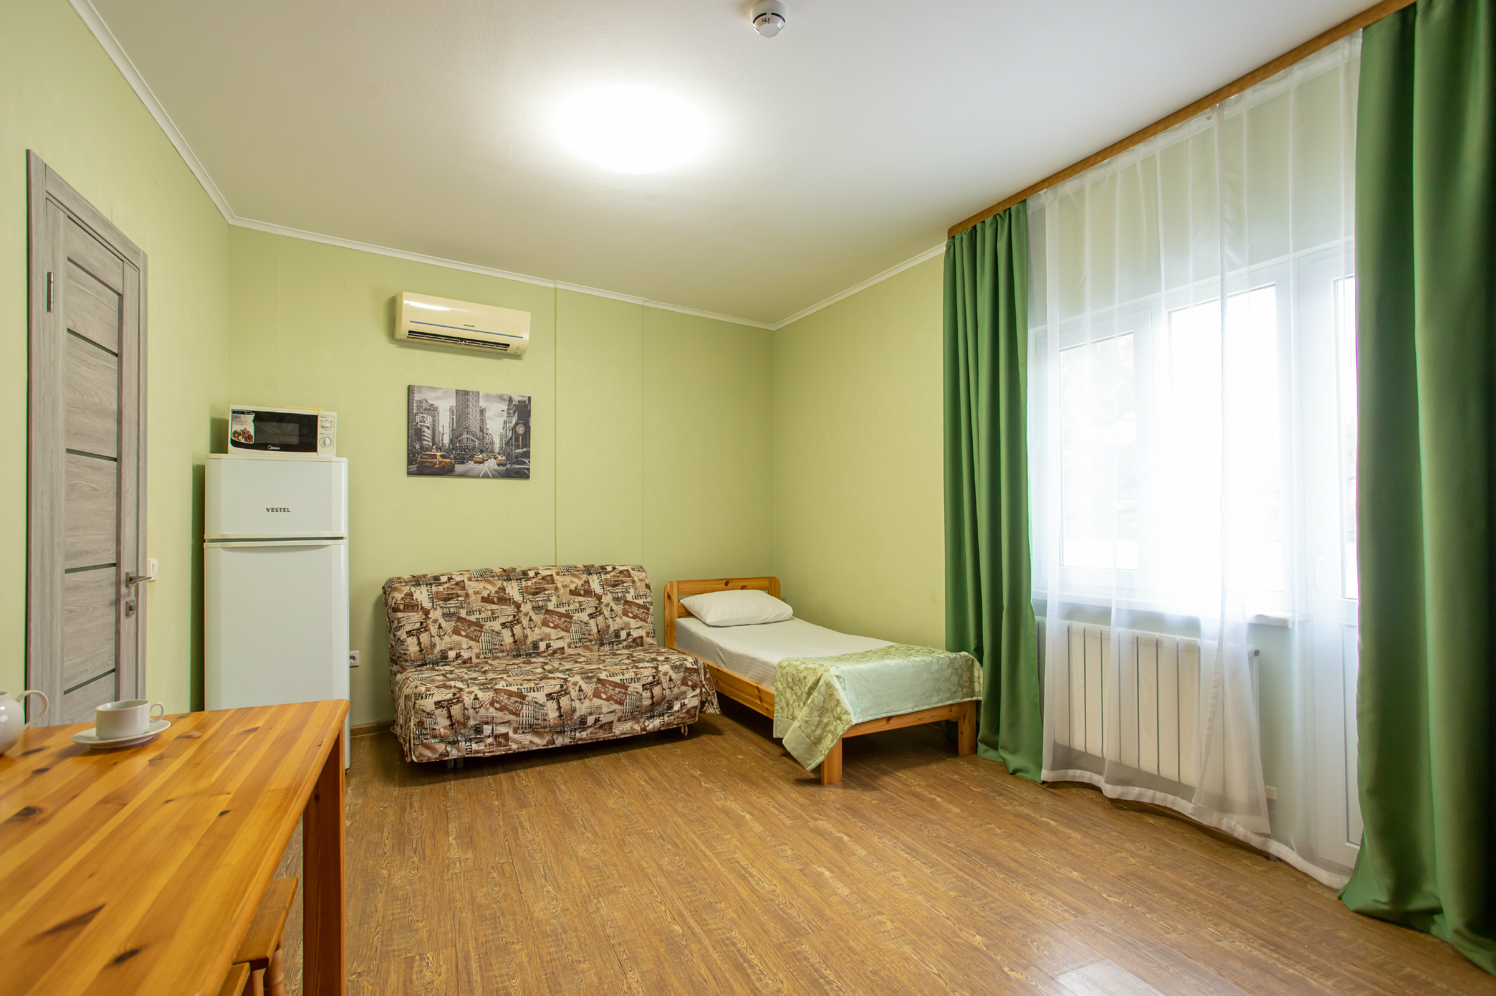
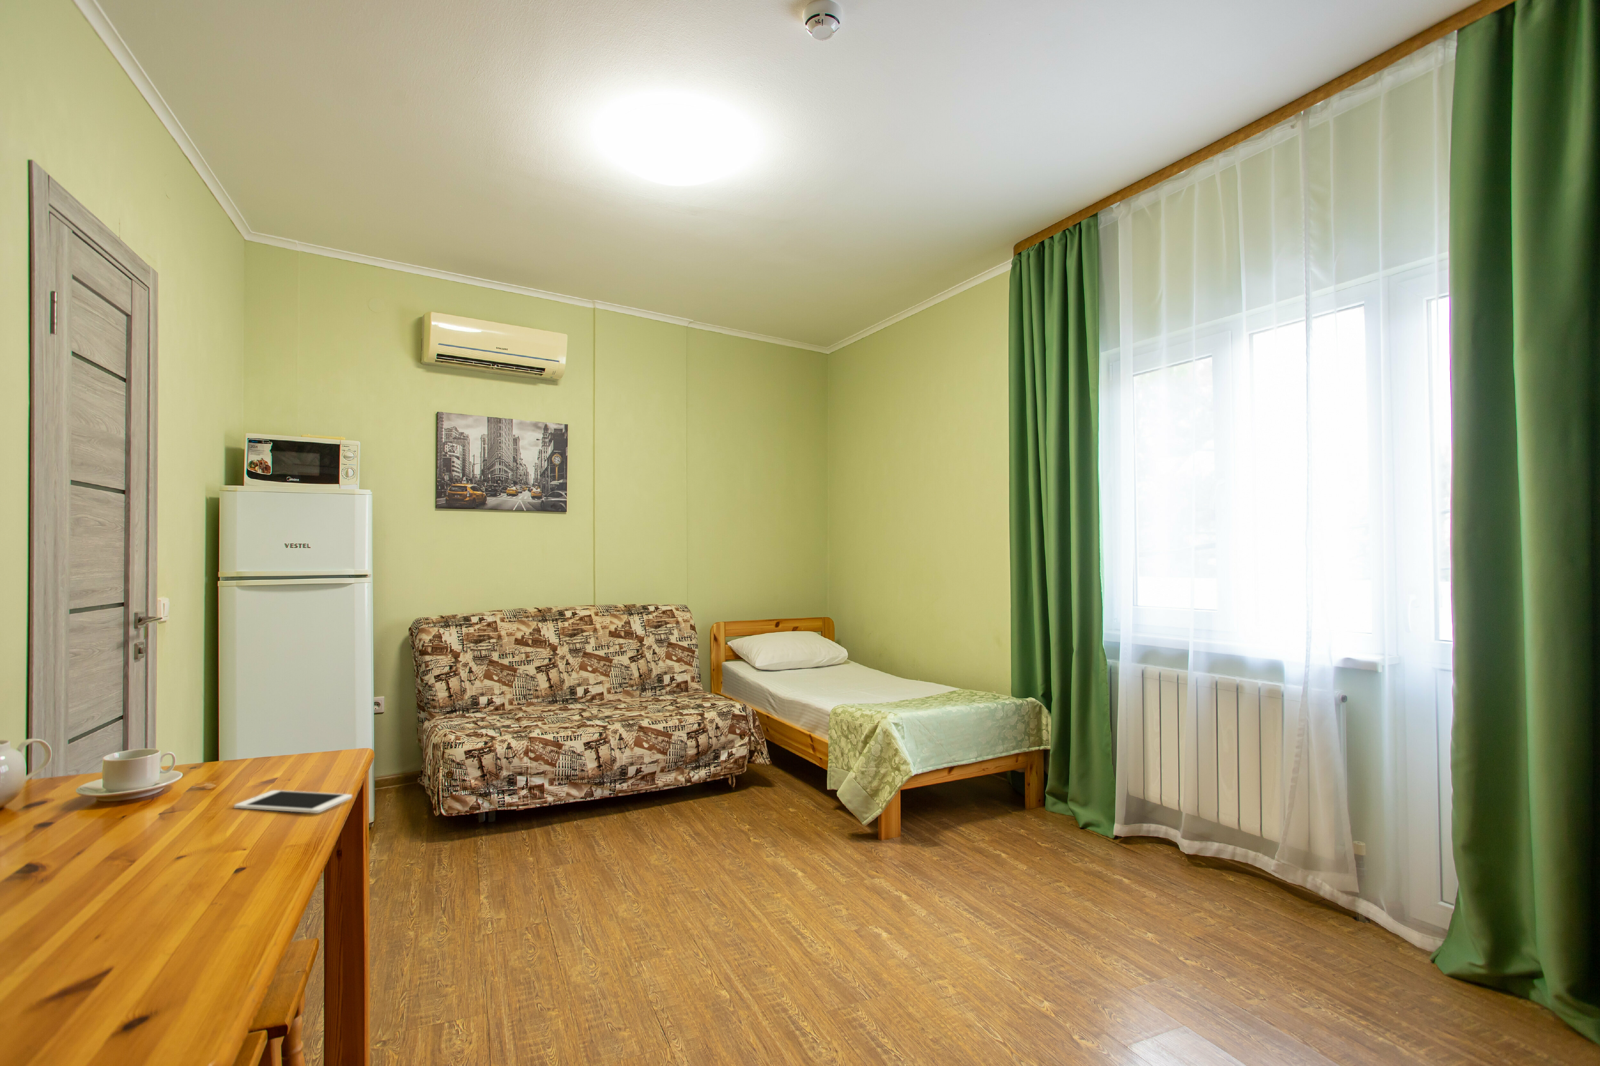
+ cell phone (294, 801)
